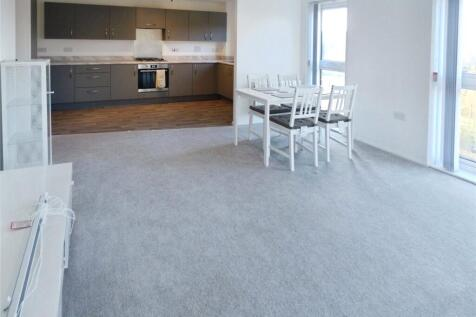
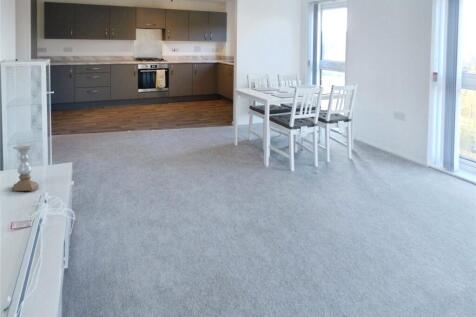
+ candle holder (24, 168)
